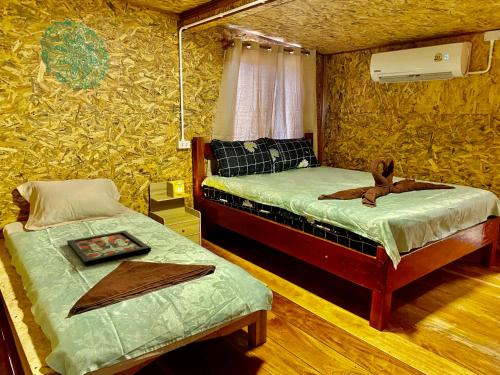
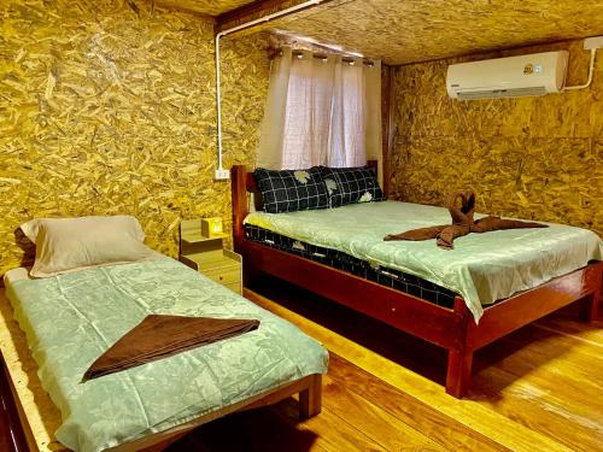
- wall decoration (76, 56)
- tray (107, 245)
